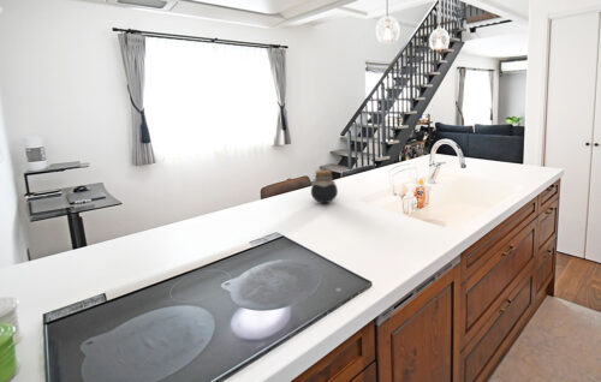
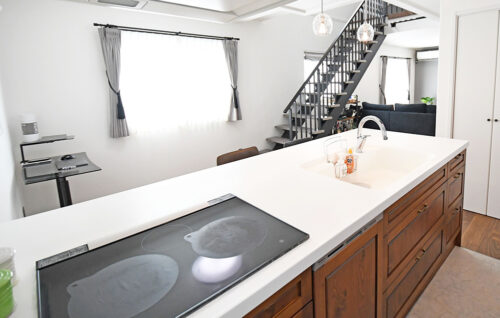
- jar (323, 186)
